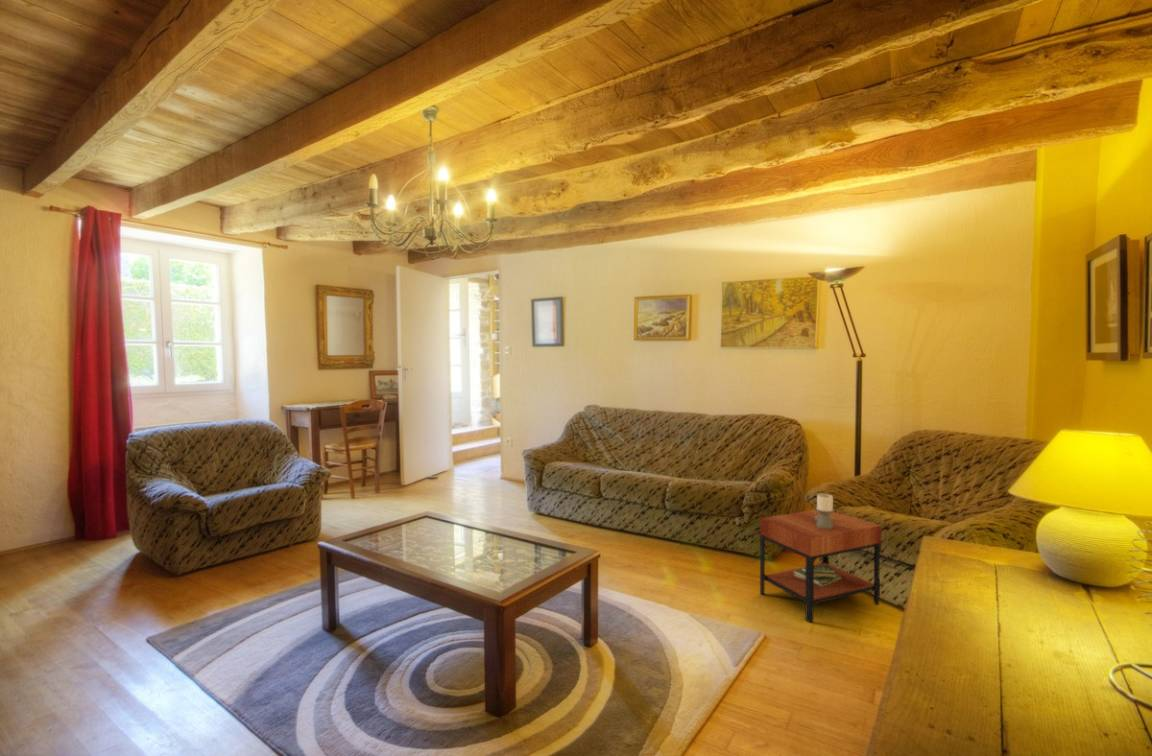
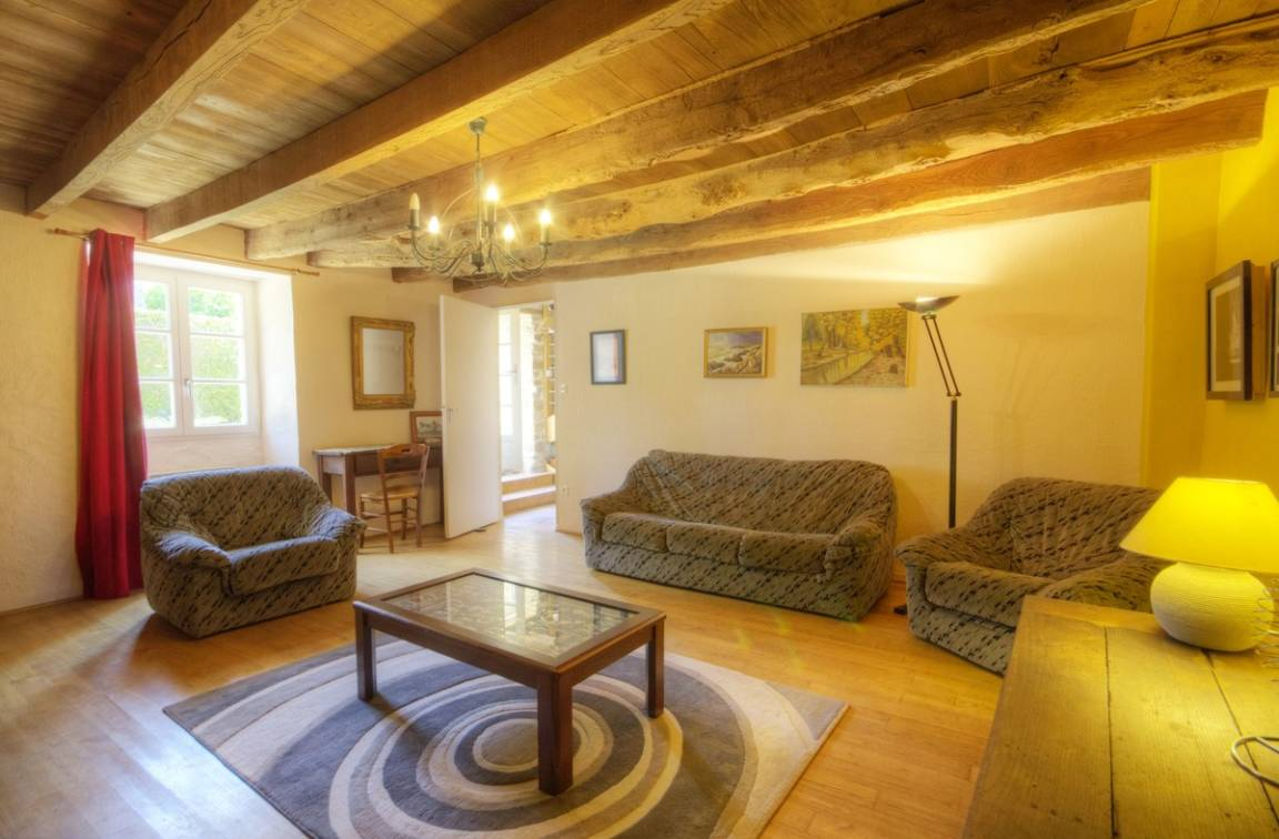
- side table (819, 545)
